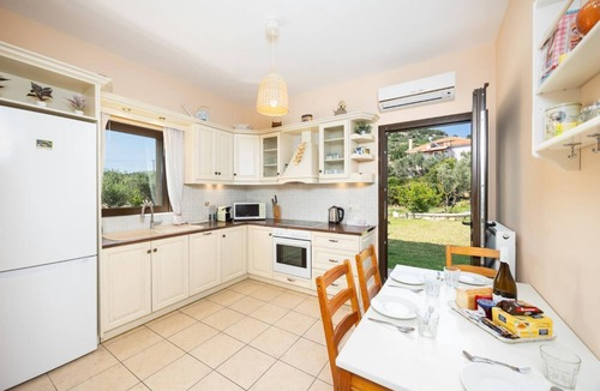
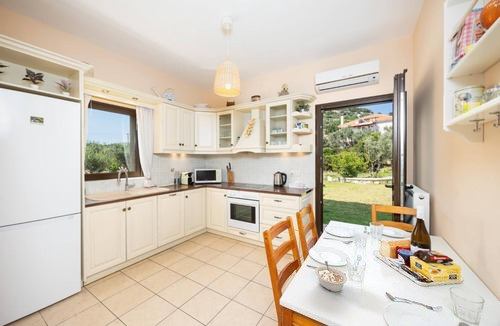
+ legume (329, 277)
